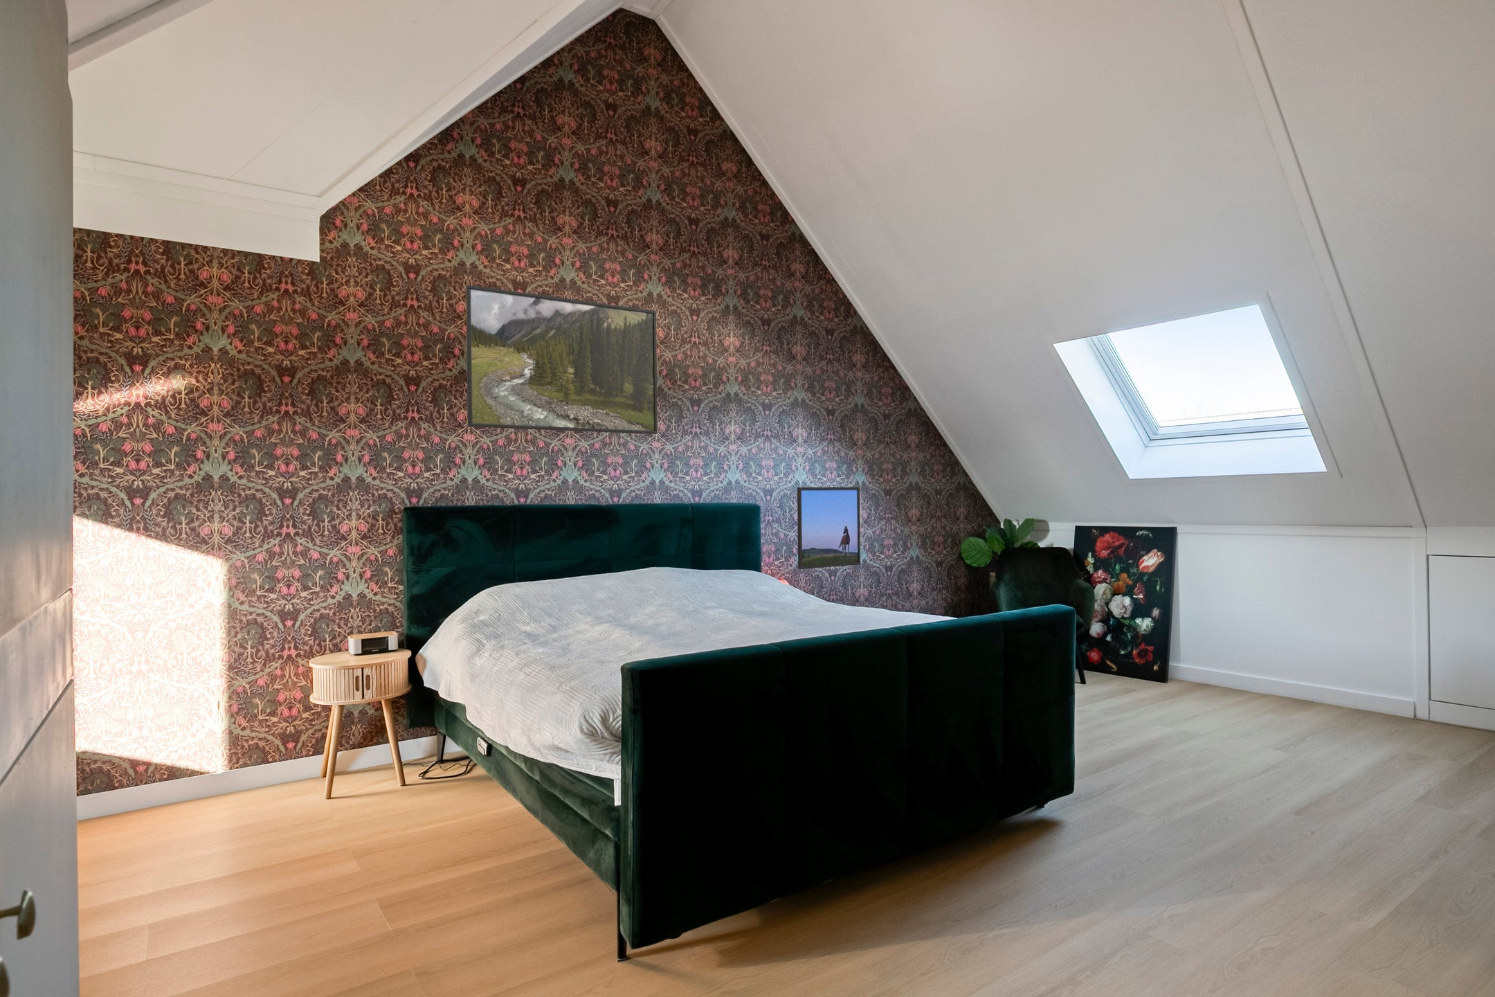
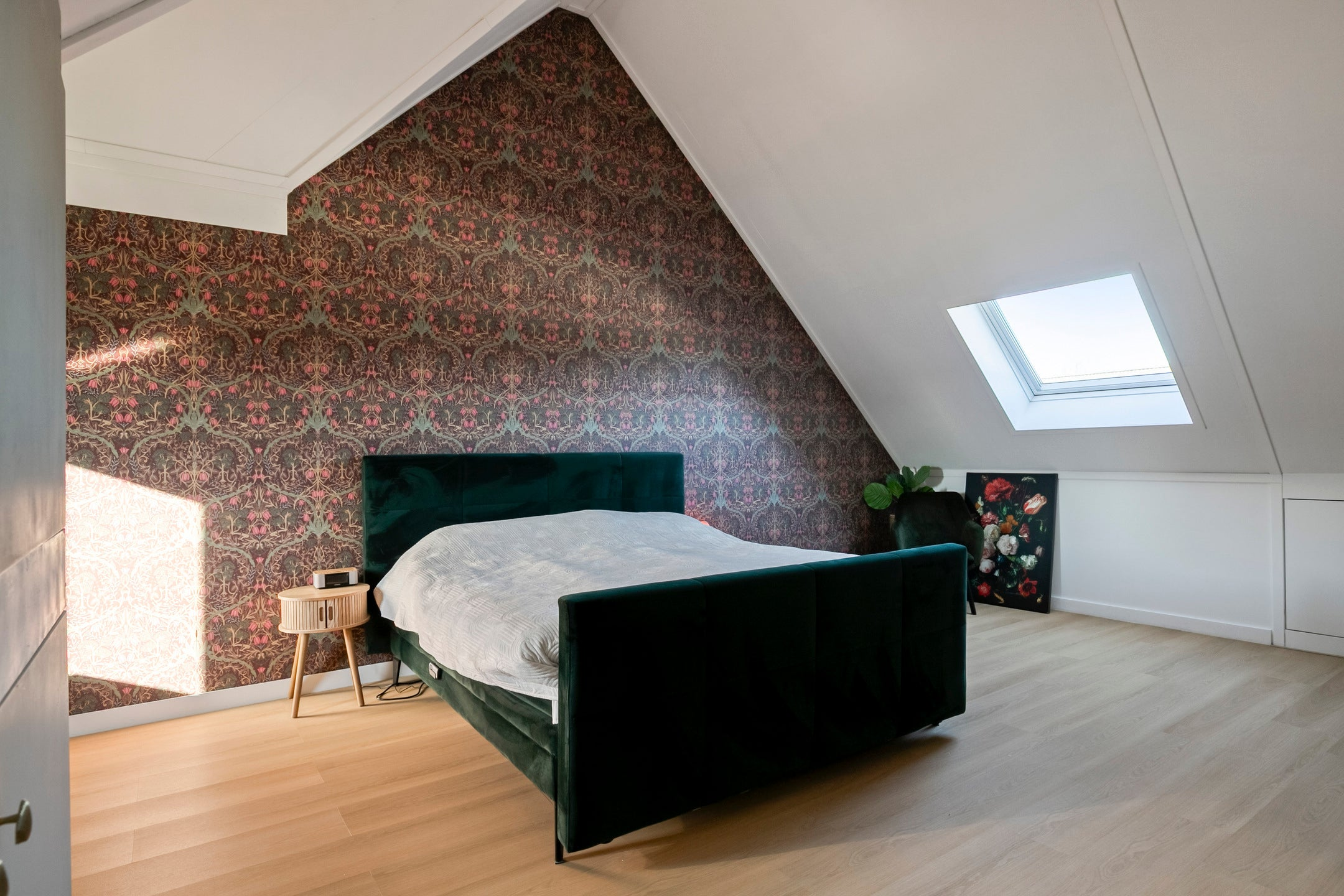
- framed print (829, 527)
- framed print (568, 365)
